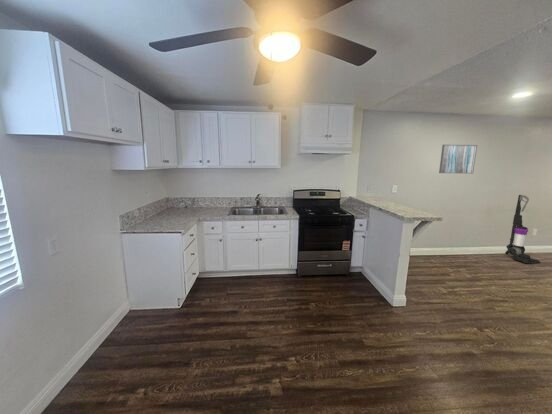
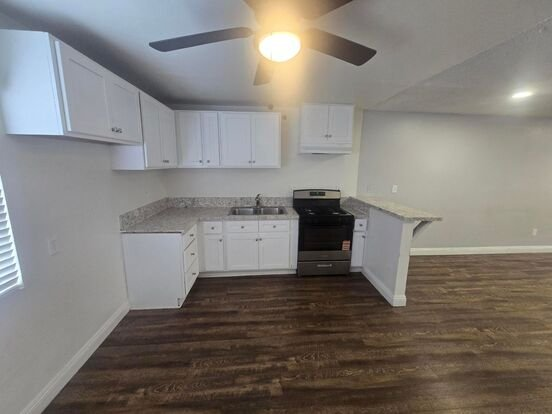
- vacuum cleaner (524, 227)
- wall art (457, 159)
